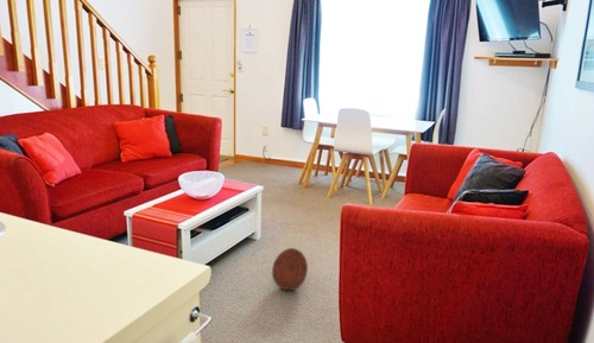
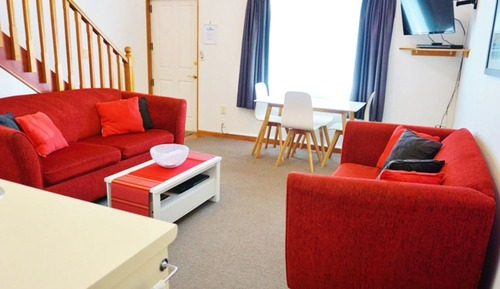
- basketball (290, 268)
